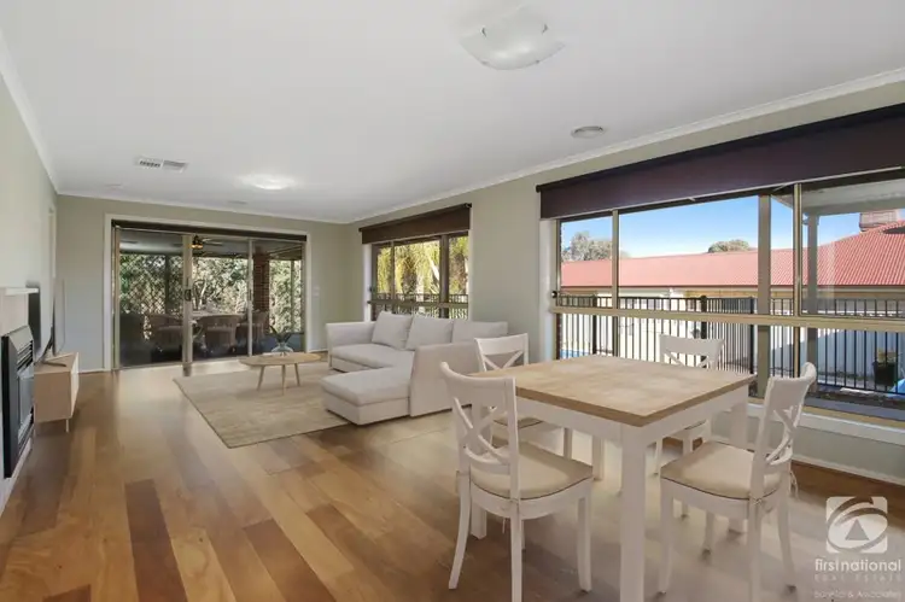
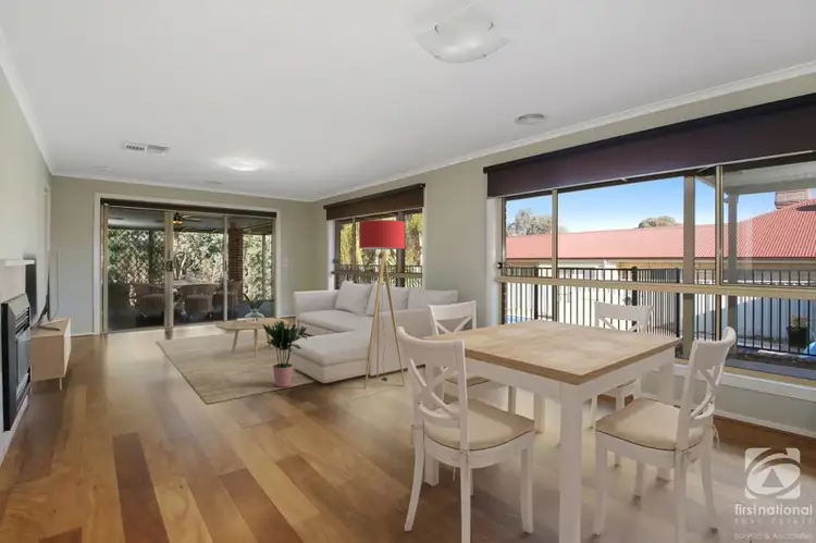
+ floor lamp (382, 304)
+ potted plant (288, 351)
